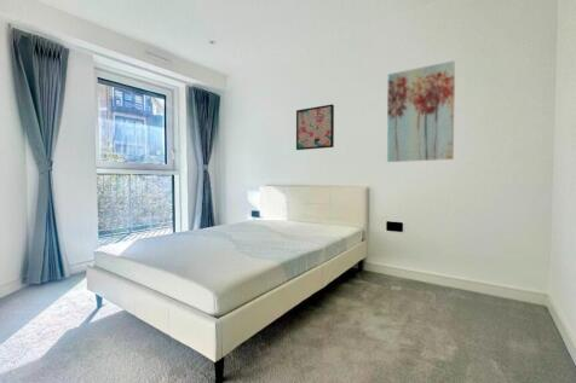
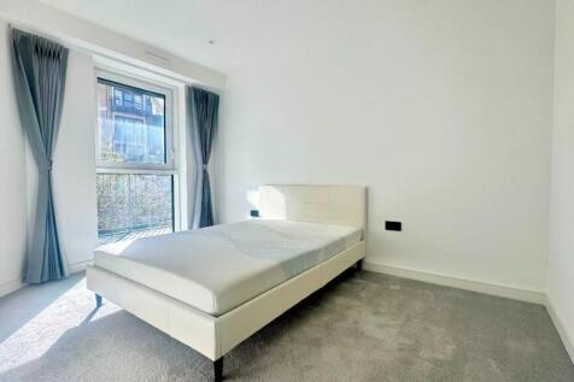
- wall art (313, 128)
- wall art (419, 114)
